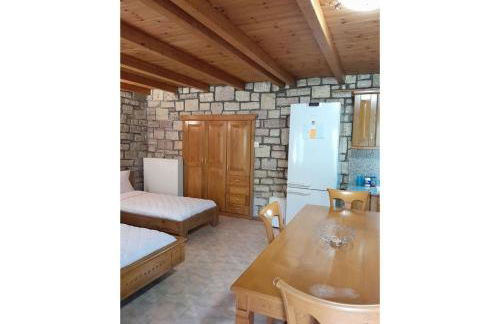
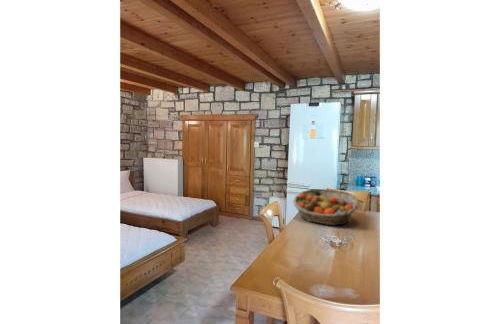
+ fruit basket (324, 205)
